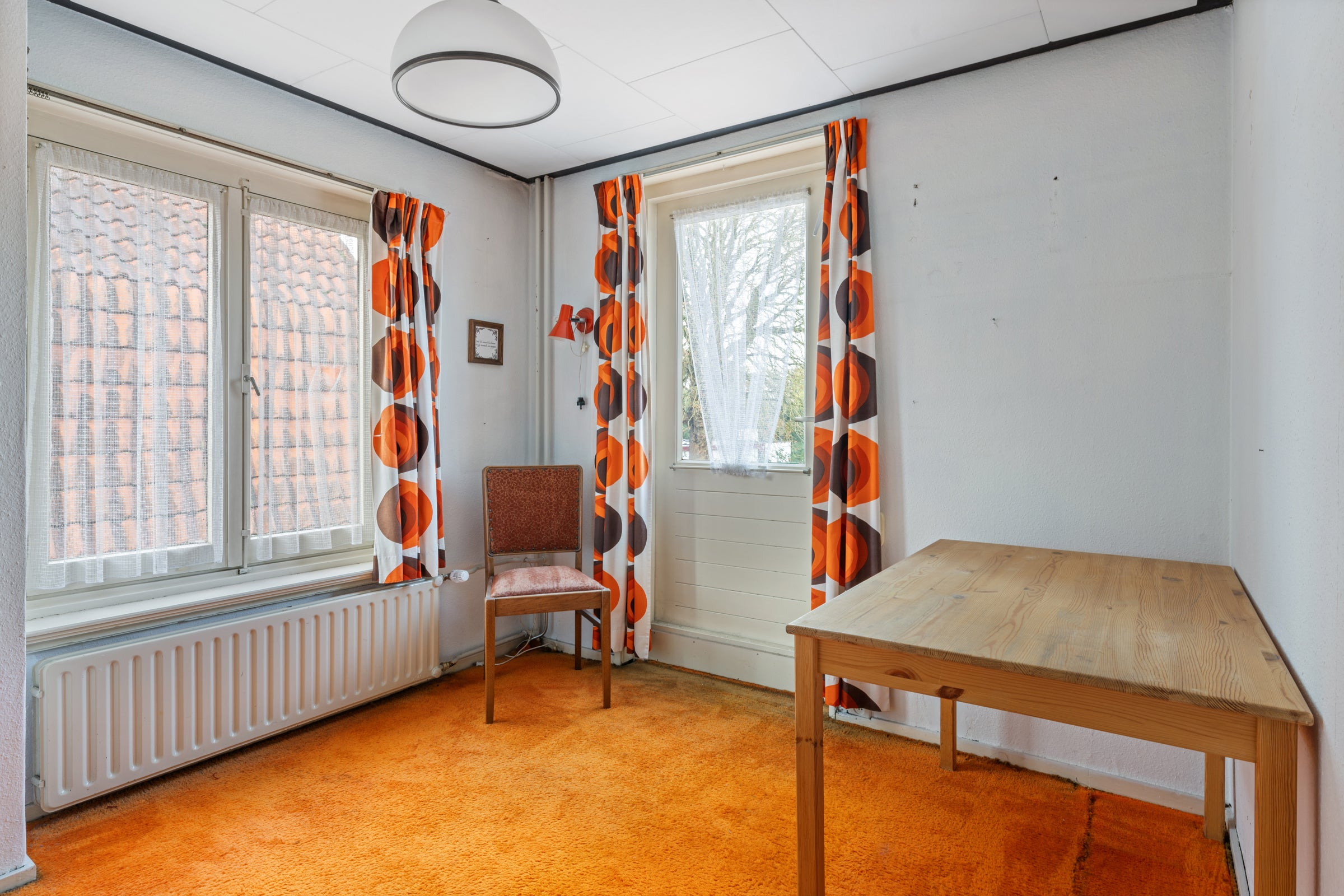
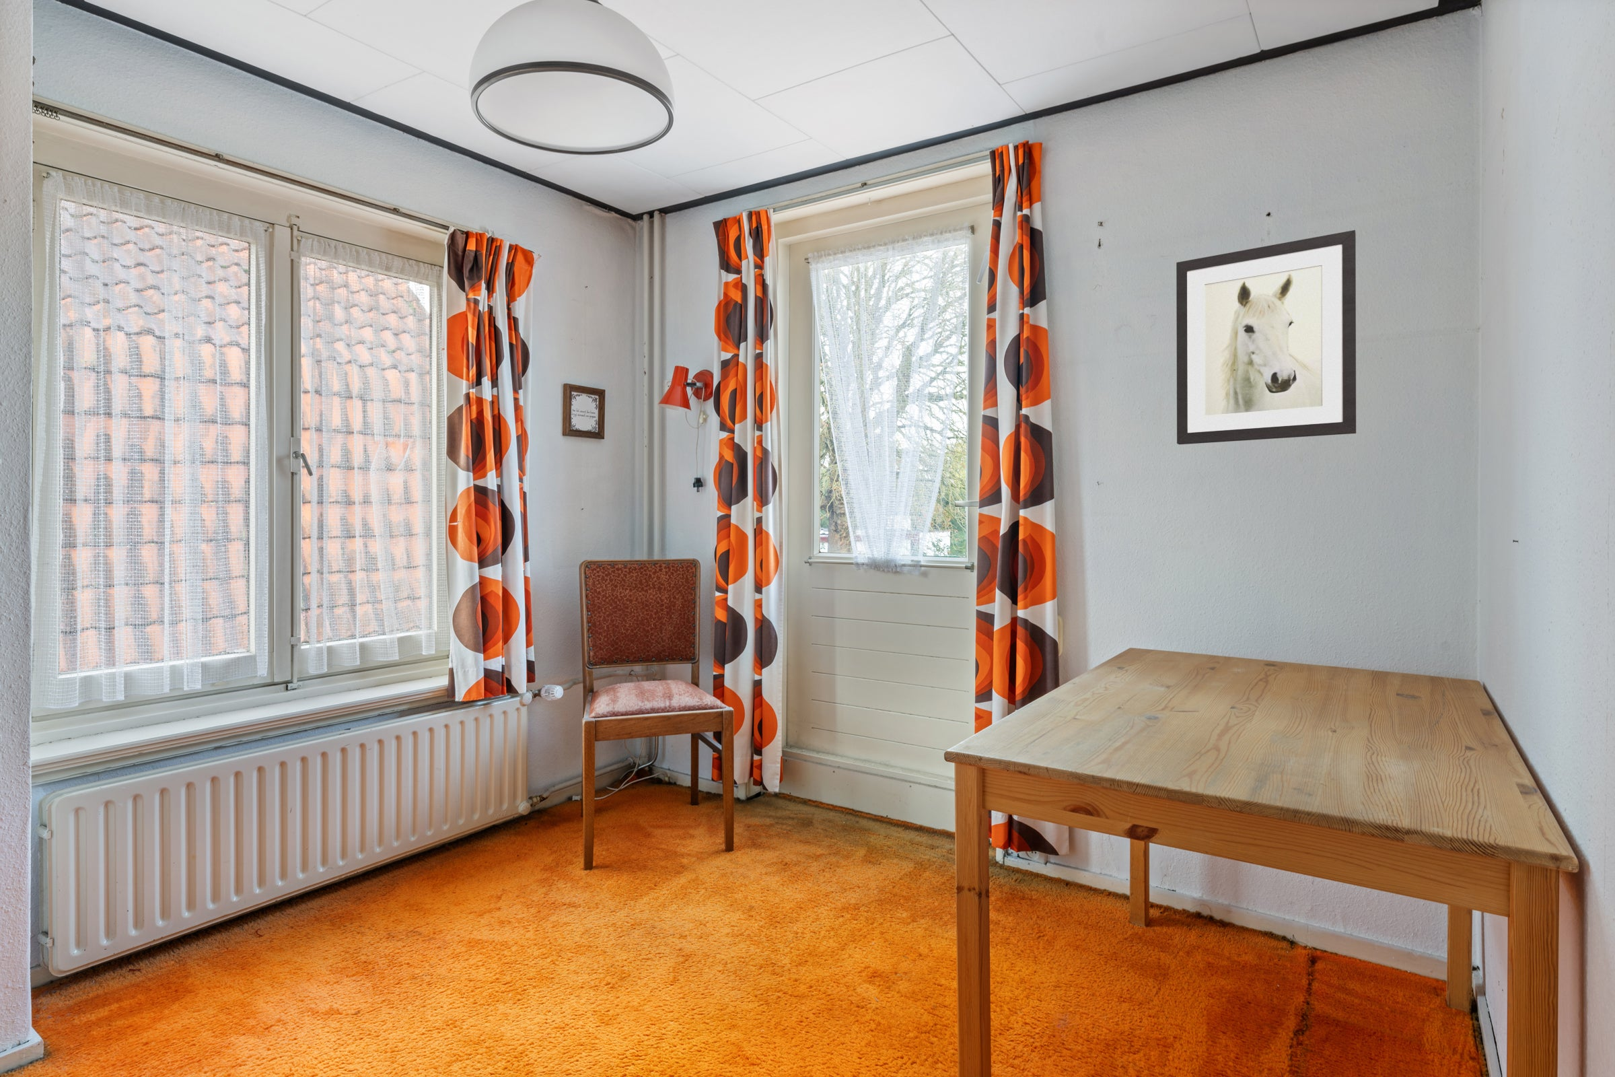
+ wall art (1262, 344)
